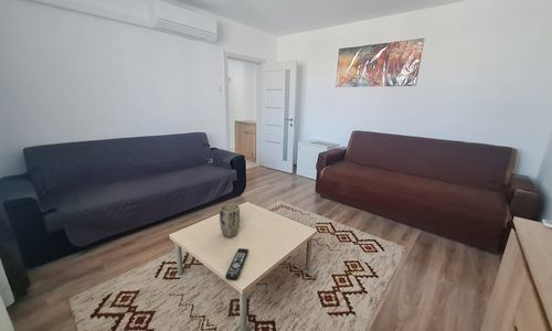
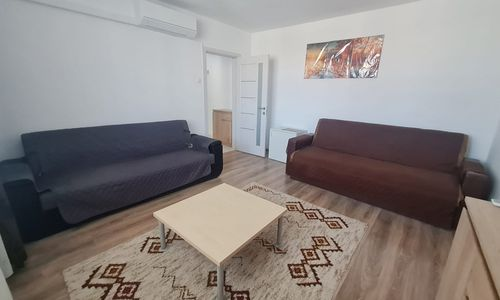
- plant pot (230, 221)
- remote control (237, 263)
